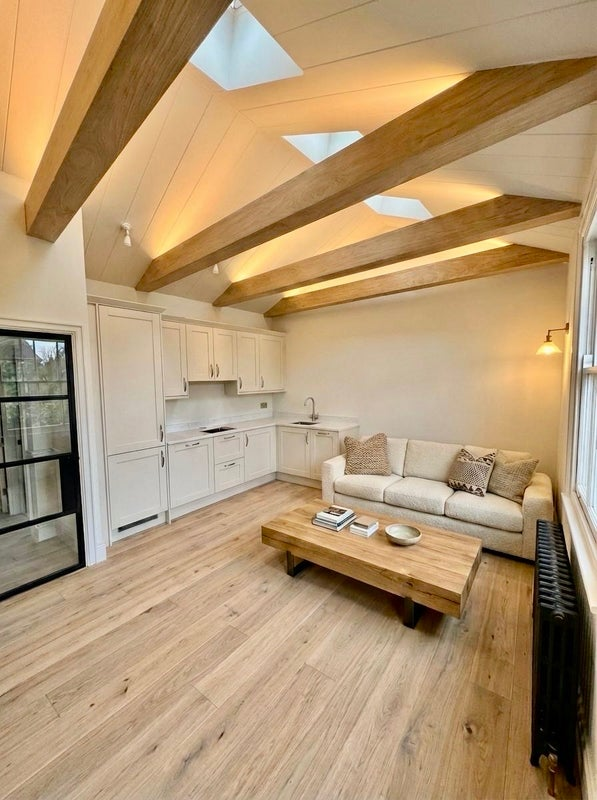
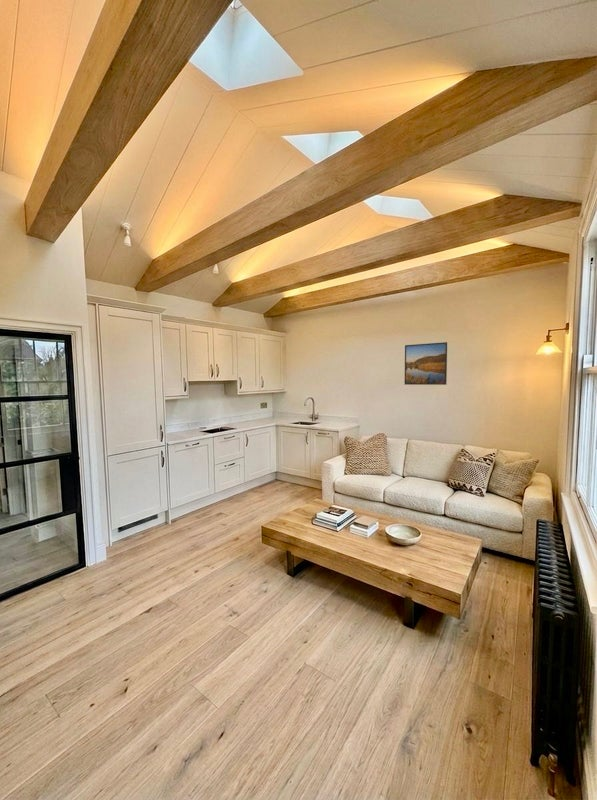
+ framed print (425, 364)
